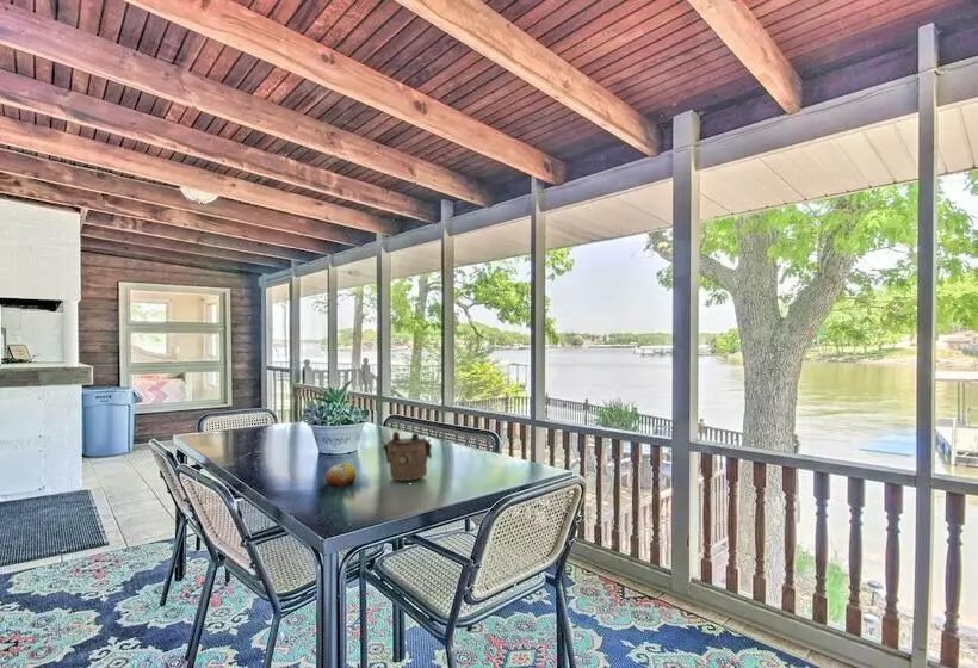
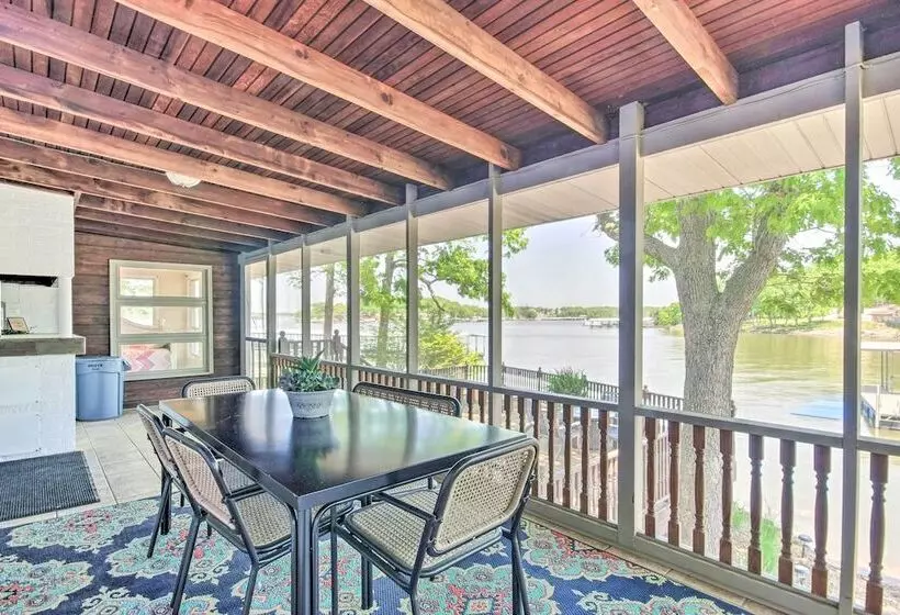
- fruit (340, 472)
- teapot (406, 454)
